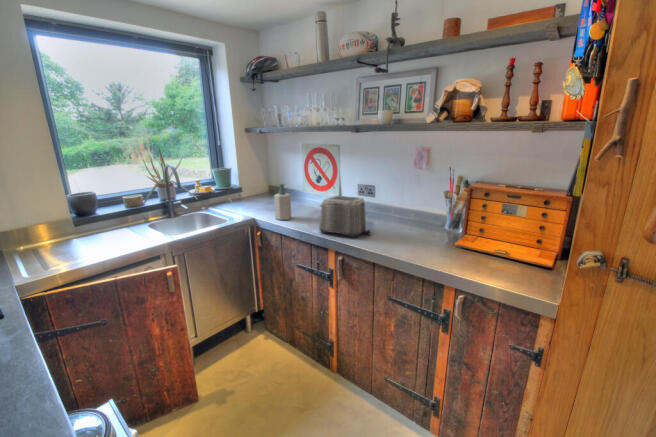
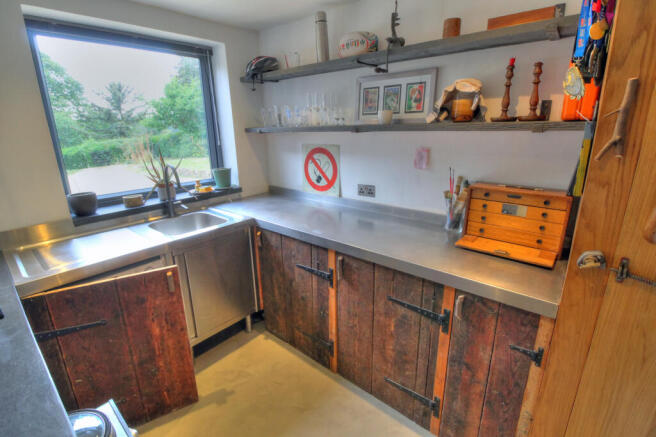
- soap bottle (282, 201)
- toaster (344, 215)
